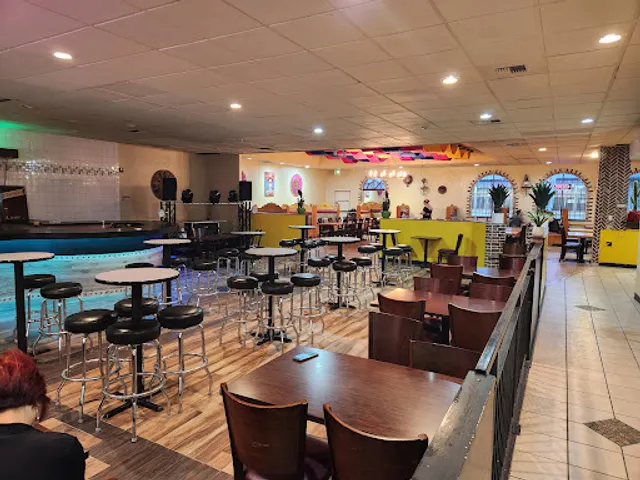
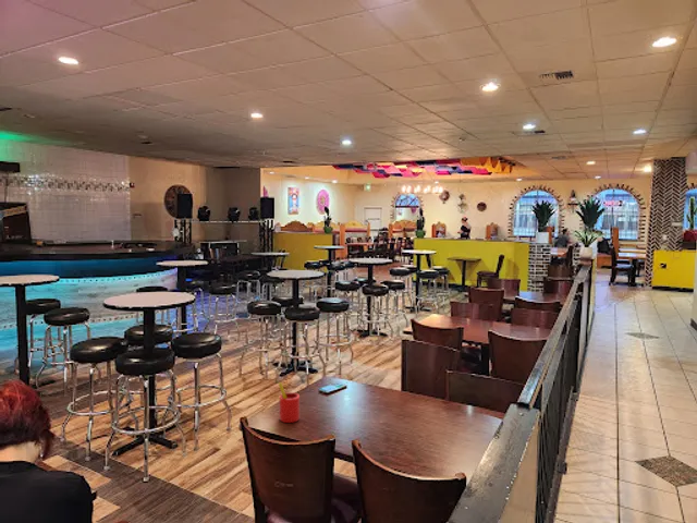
+ straw (288, 399)
